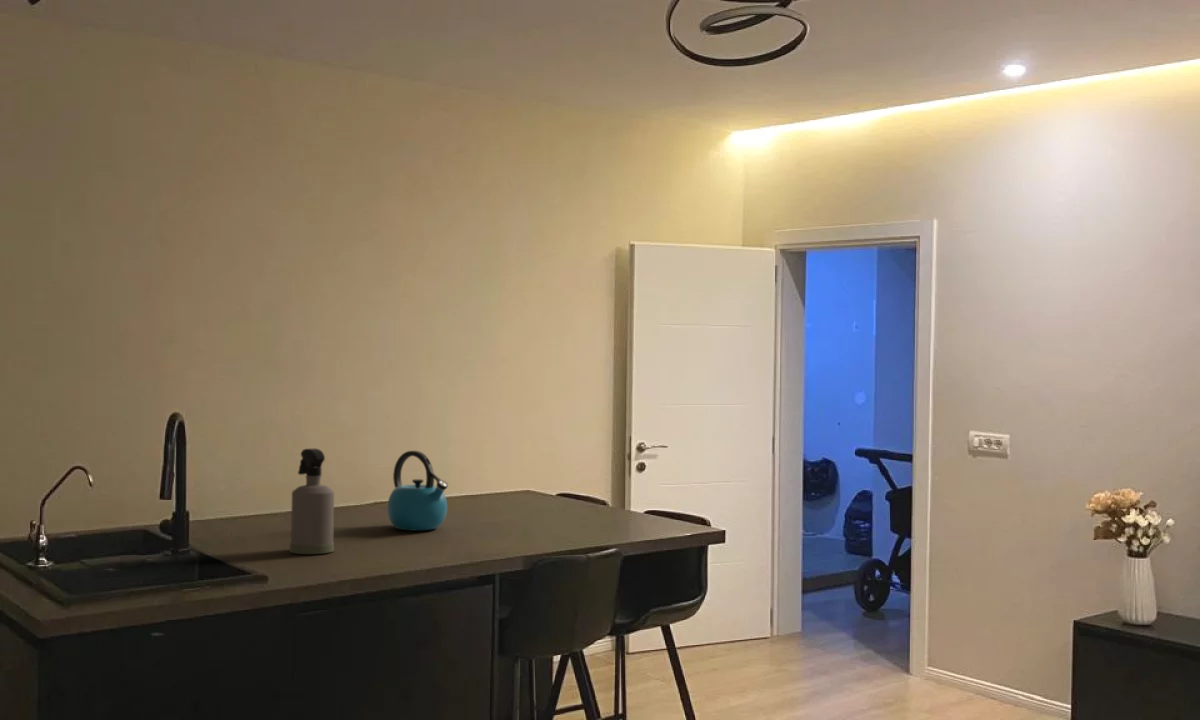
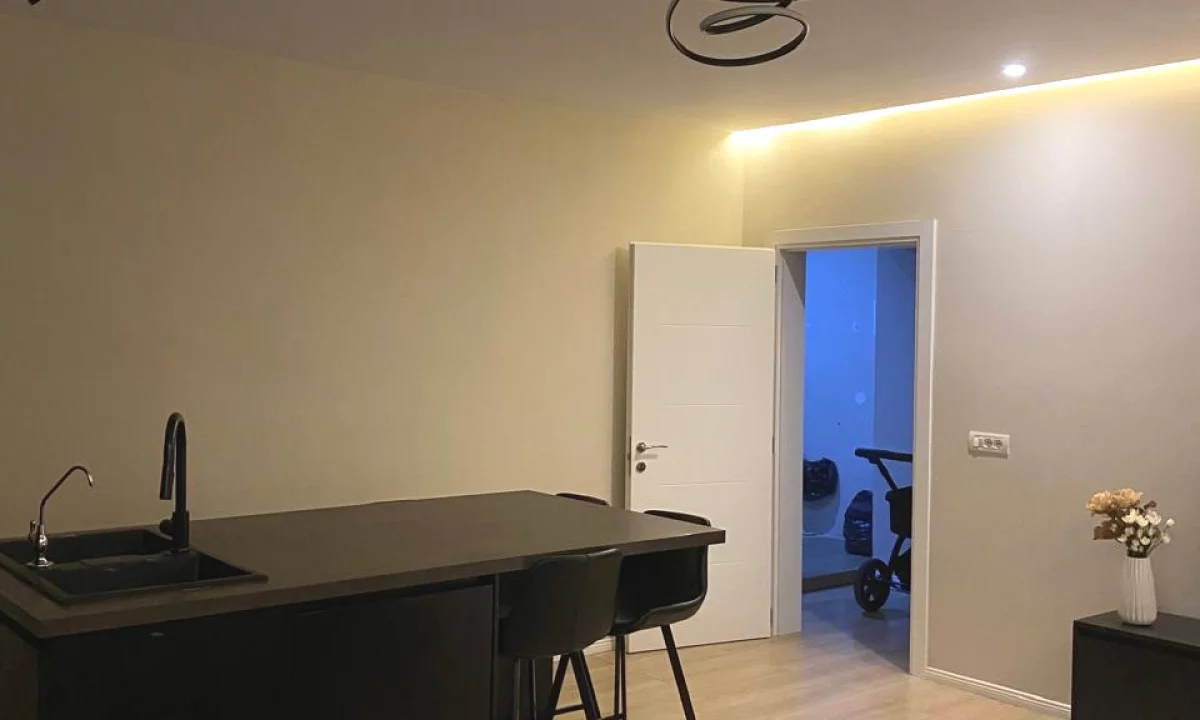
- spray bottle (311, 499)
- kettle (420, 489)
